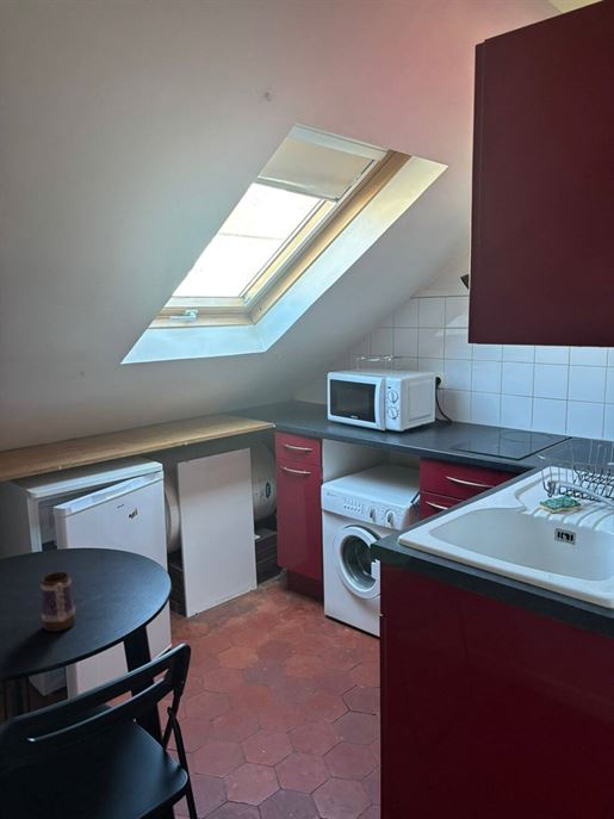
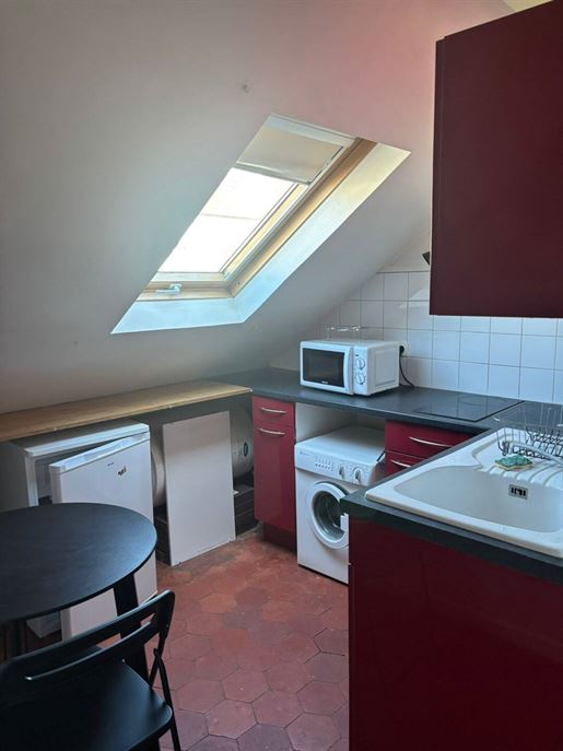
- mug (57, 602)
